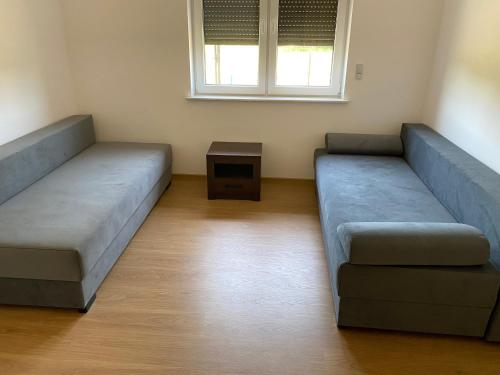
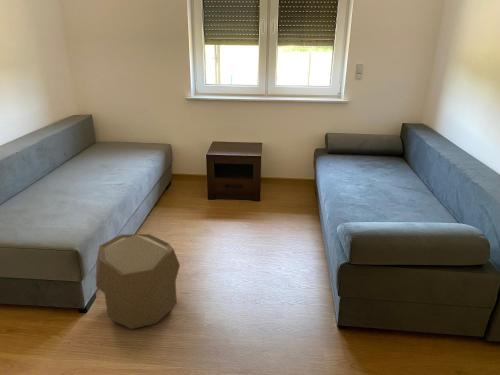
+ pouf (138, 273)
